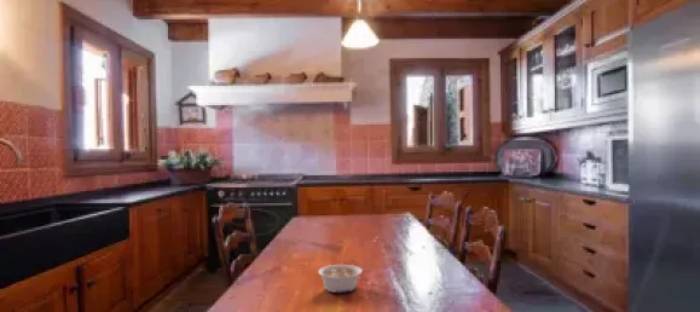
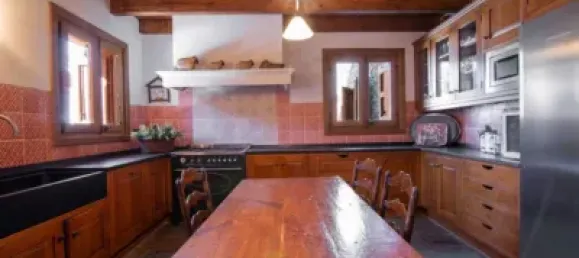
- legume (340, 277)
